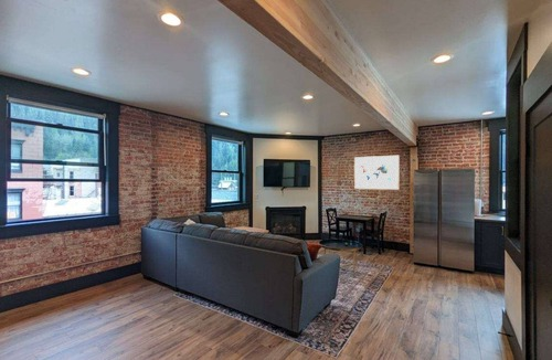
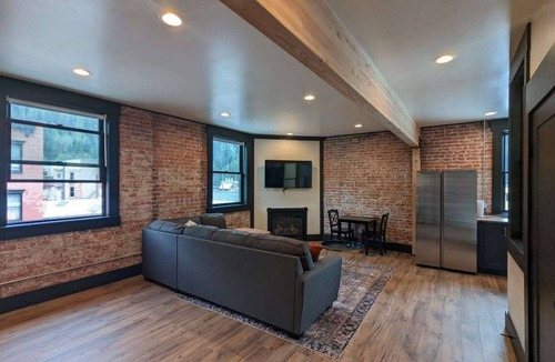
- wall art (375, 172)
